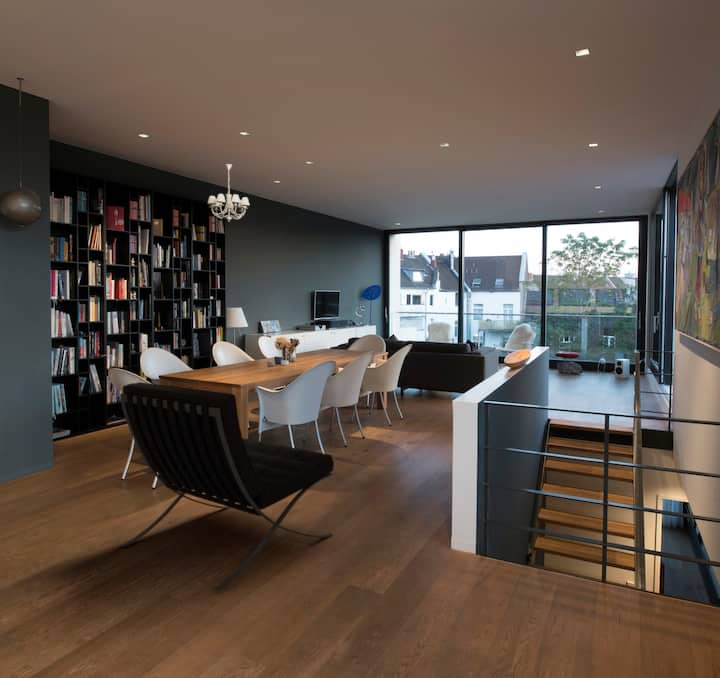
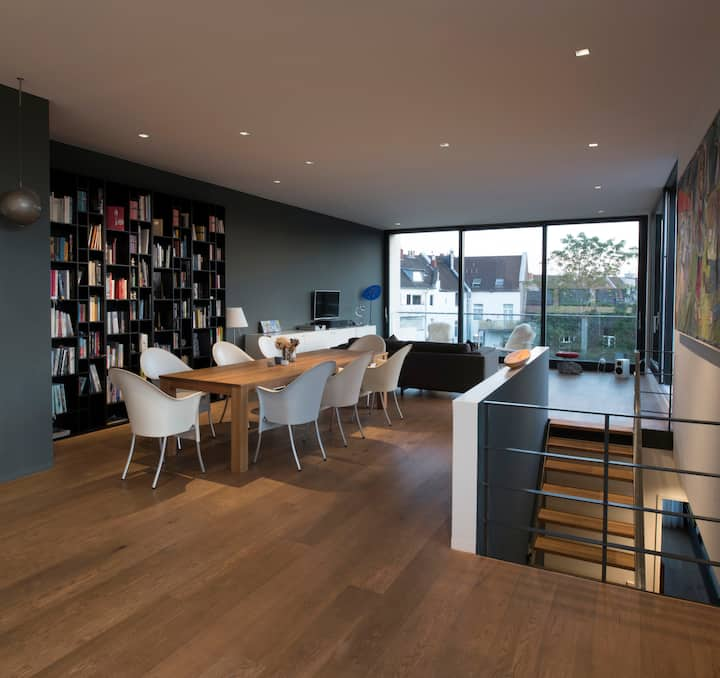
- chandelier (228, 193)
- lounge chair (230, 461)
